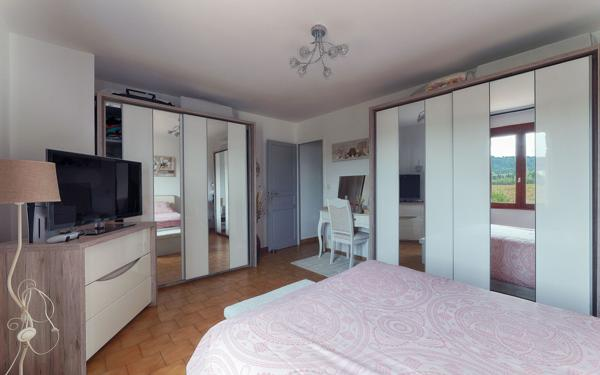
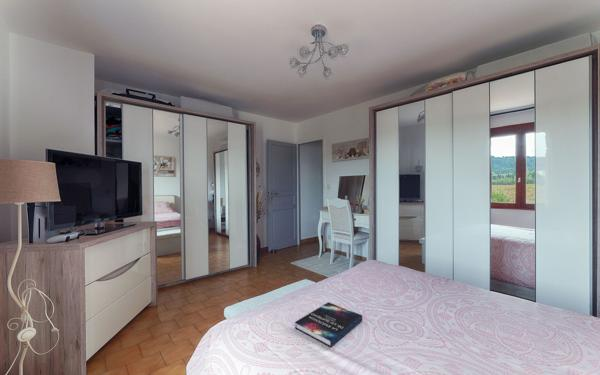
+ hardback book (329, 321)
